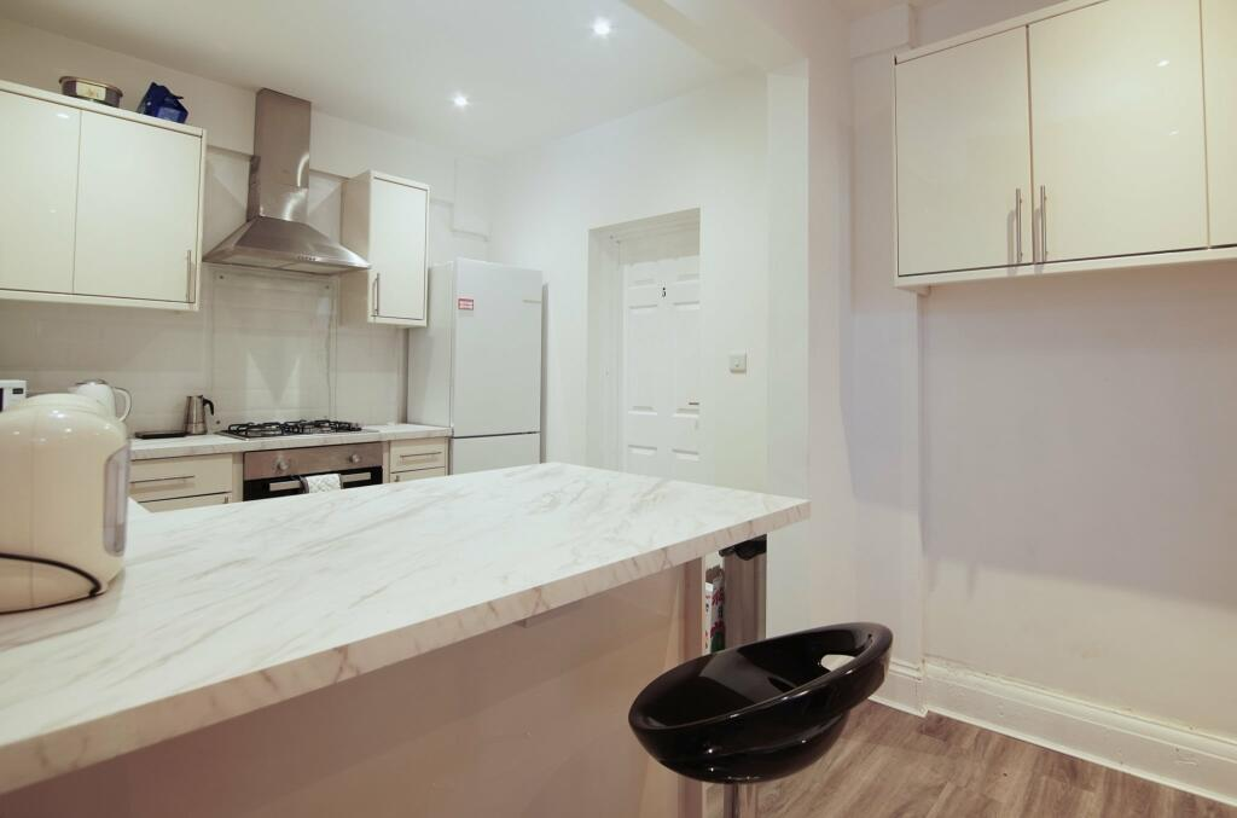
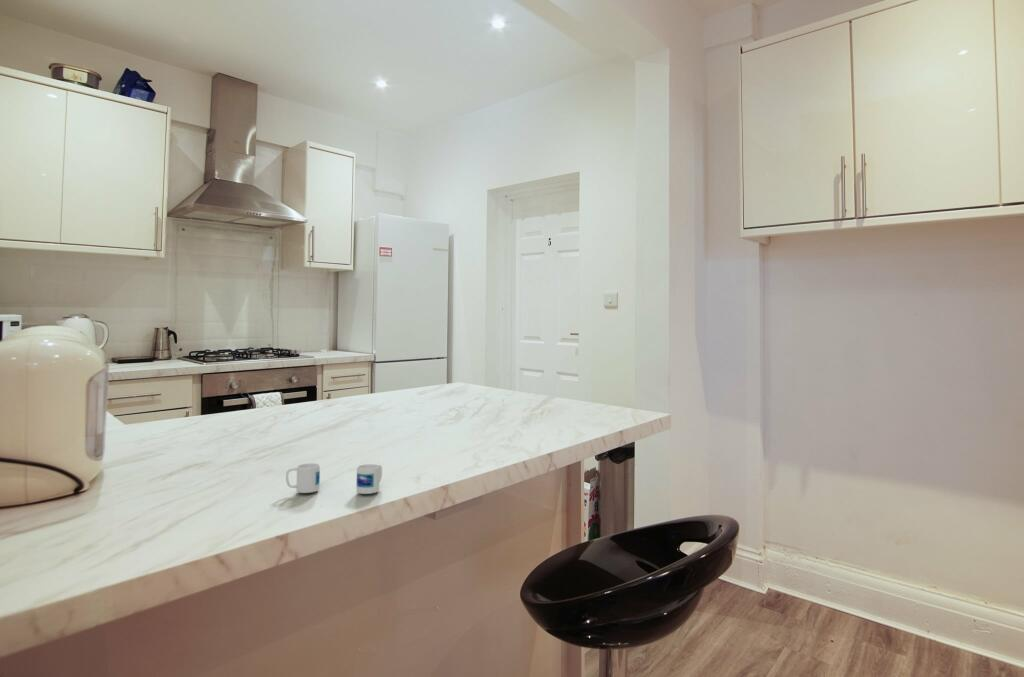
+ mug (319, 478)
